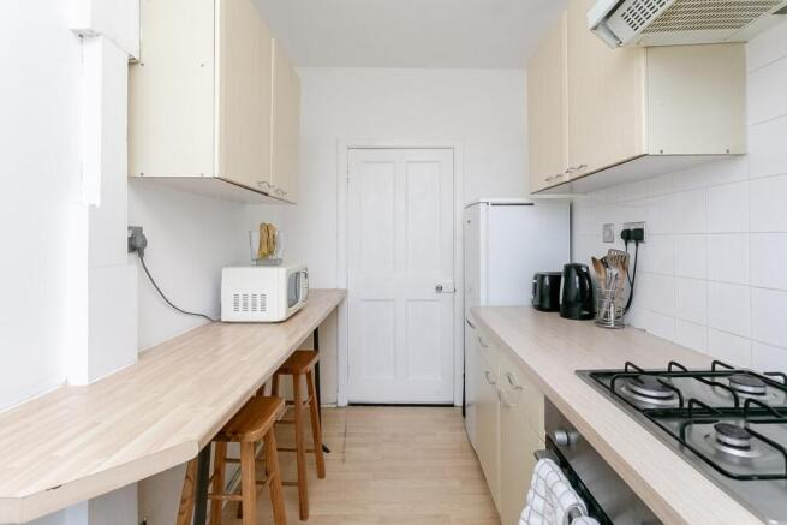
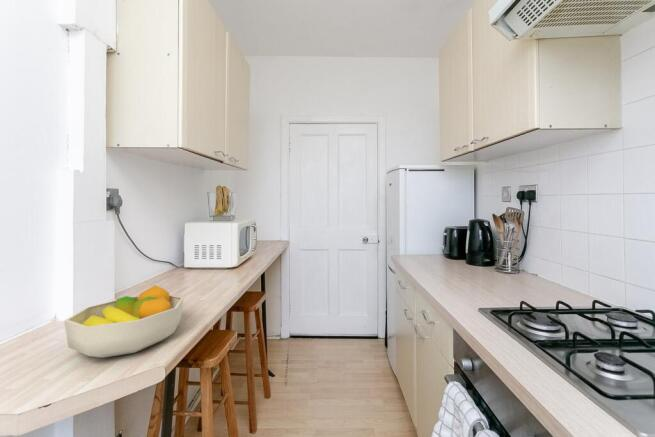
+ fruit bowl (131, 316)
